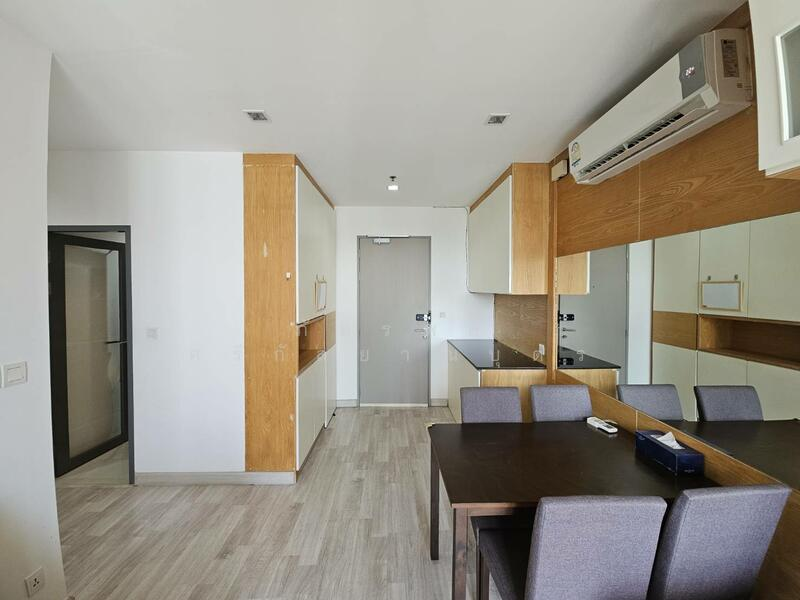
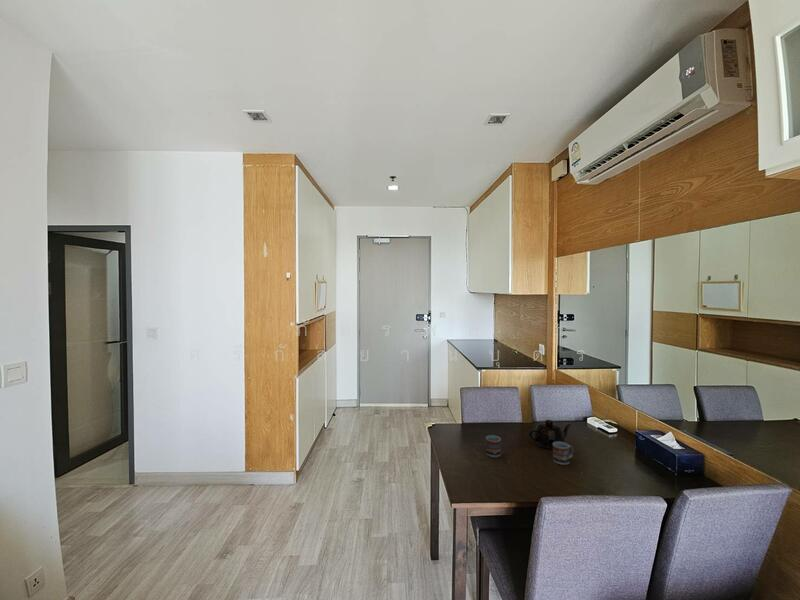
+ cup (563, 452)
+ teapot (550, 432)
+ cup (491, 445)
